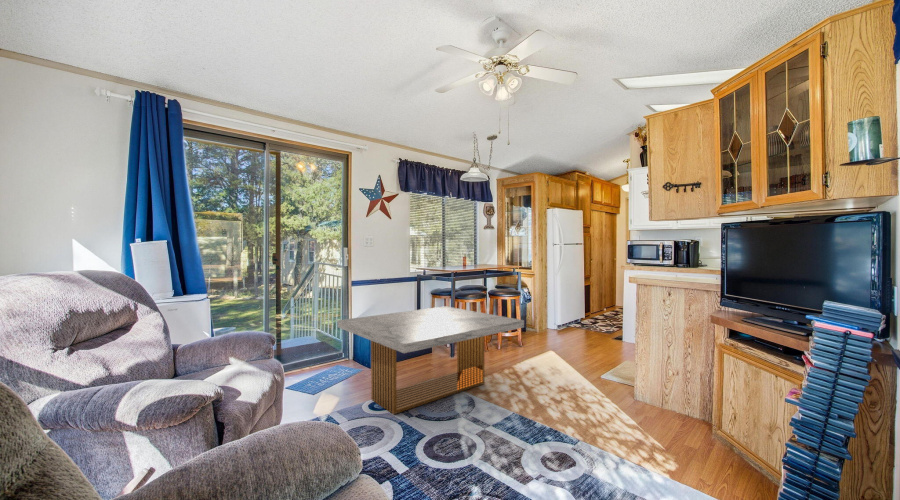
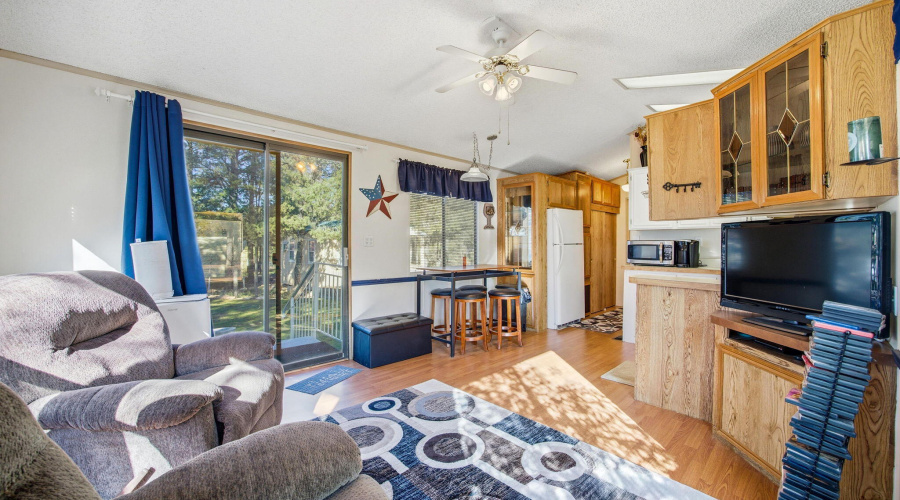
- coffee table (426, 348)
